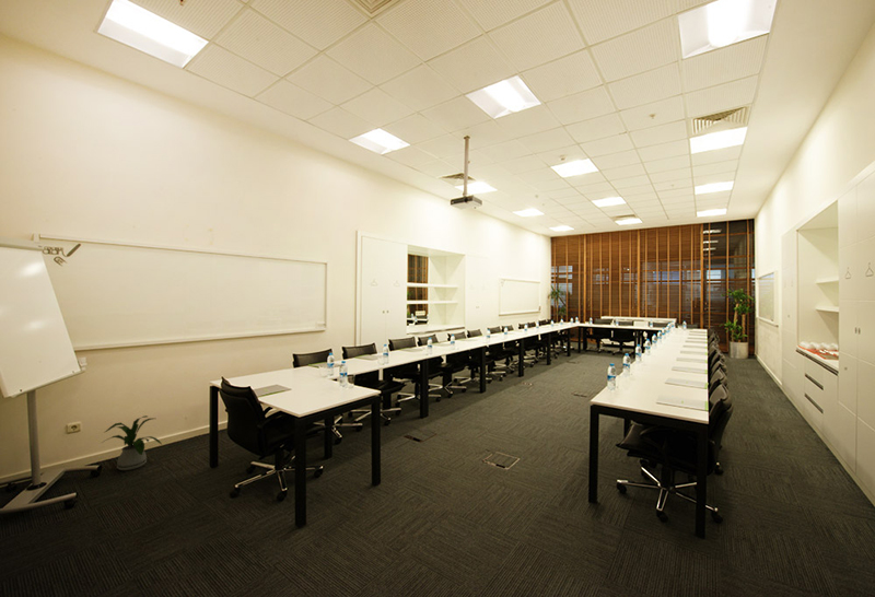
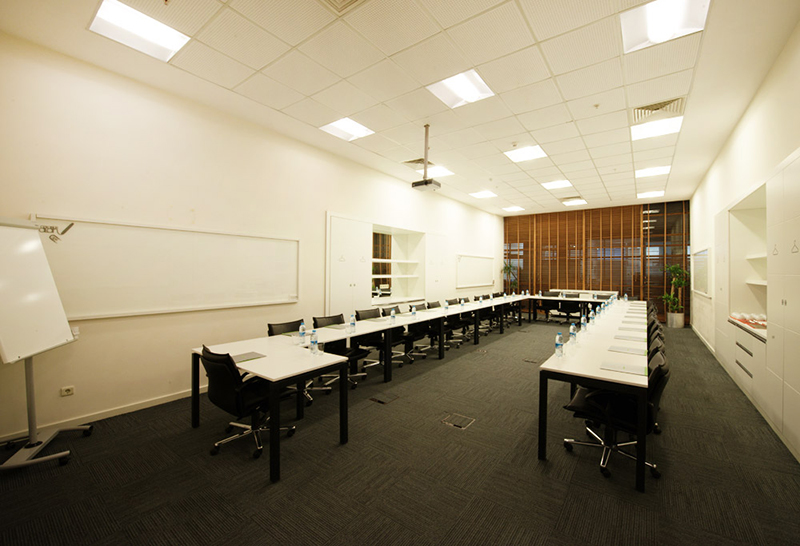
- house plant (132, 438)
